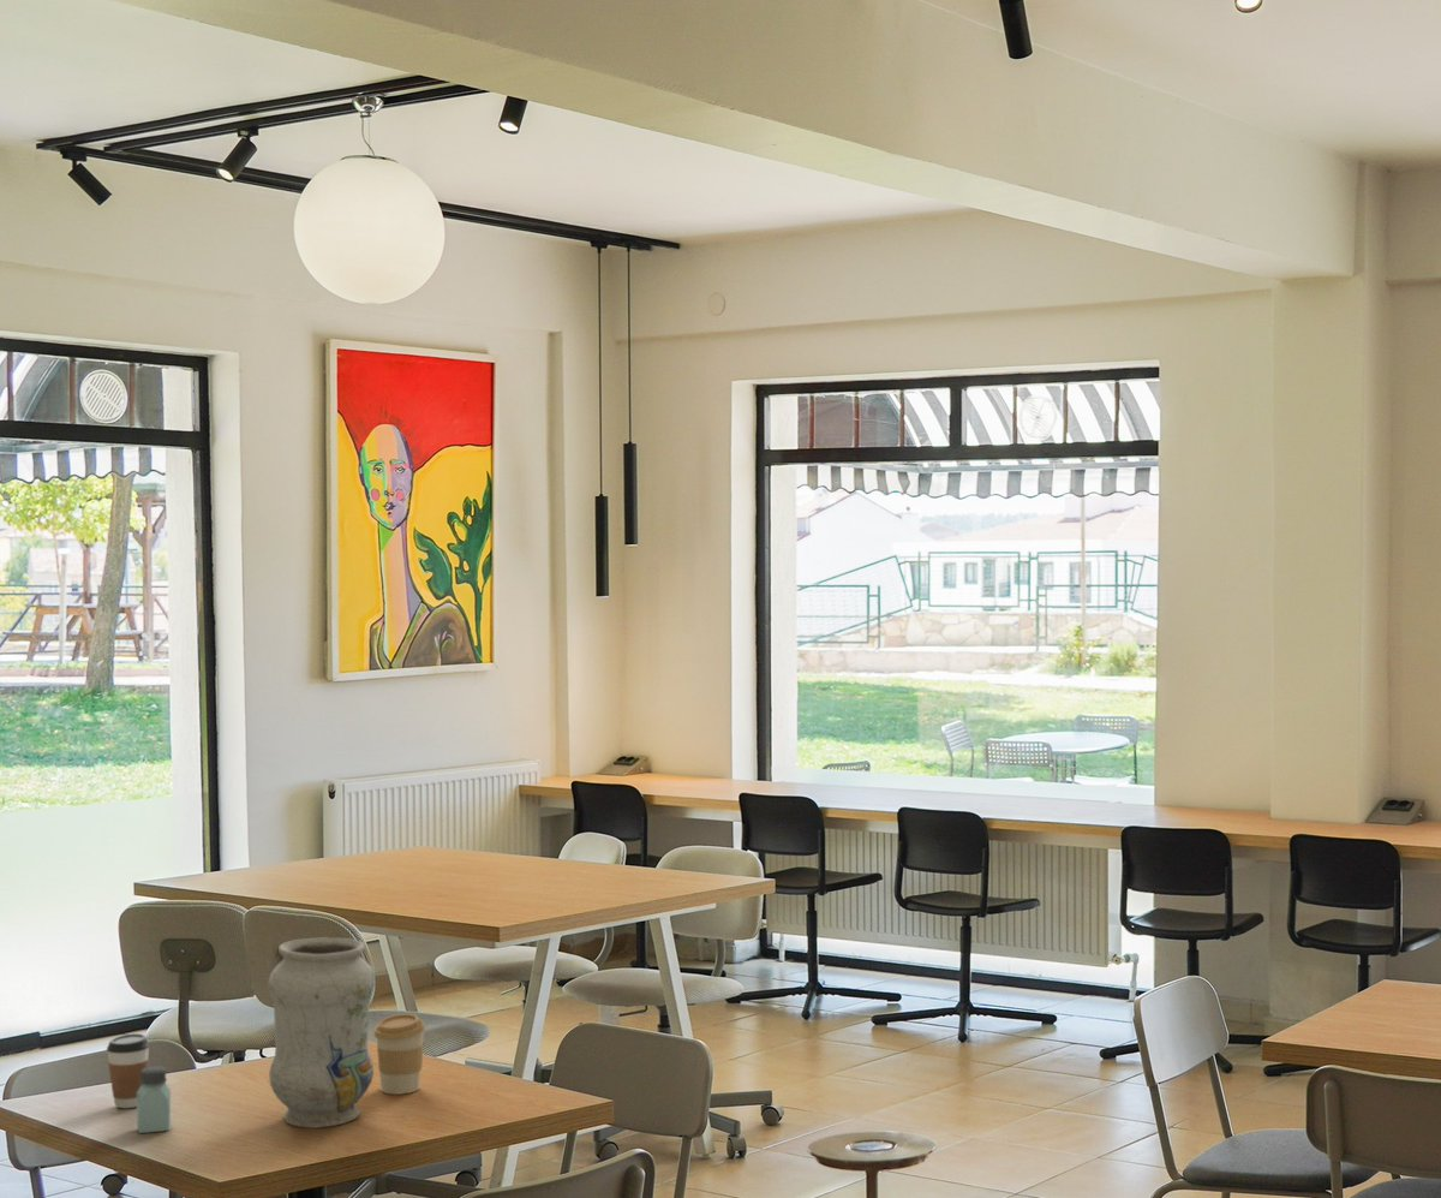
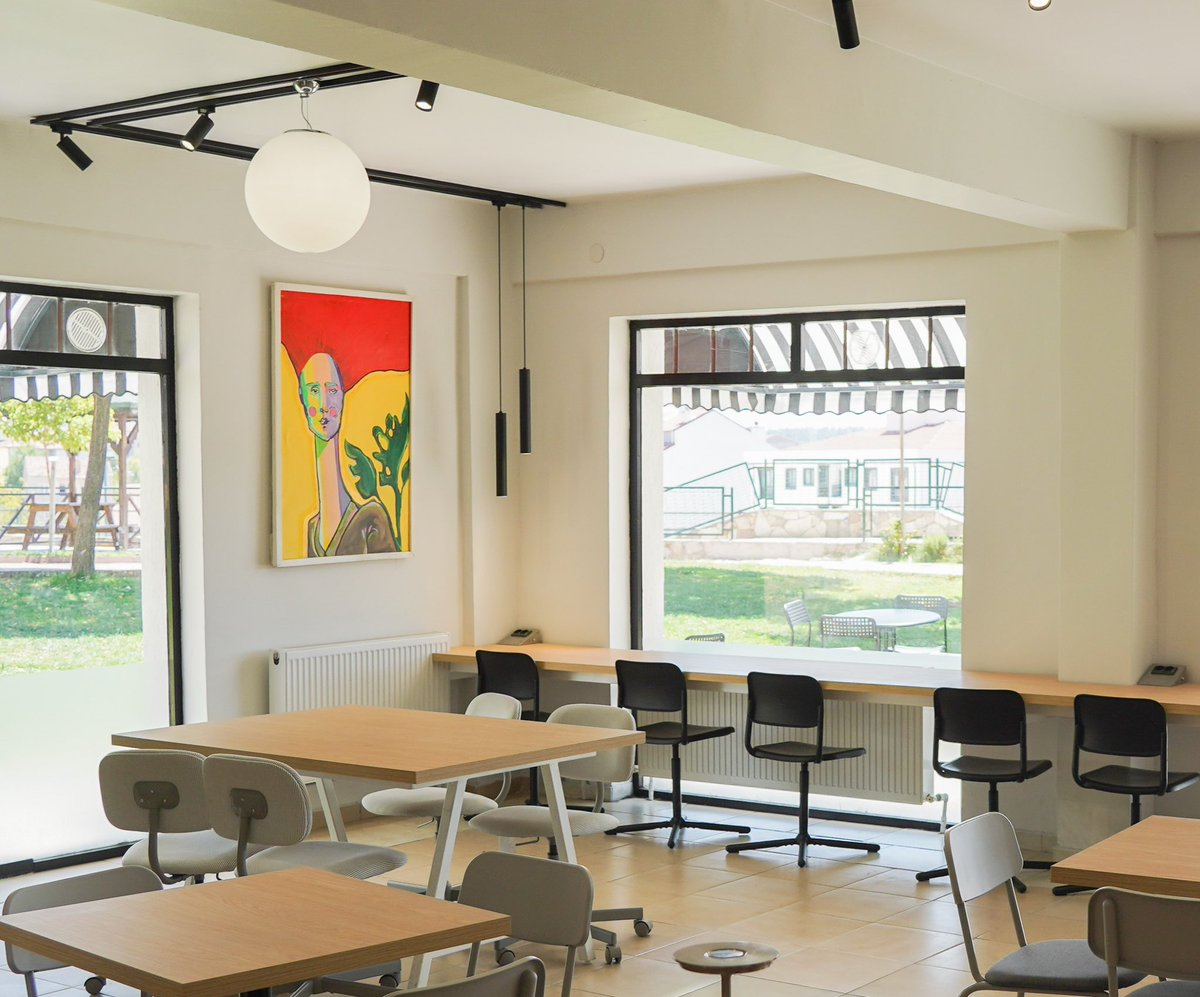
- saltshaker (154, 1098)
- coffee cup (400, 1053)
- coffee cup (128, 1071)
- vase (322, 1030)
